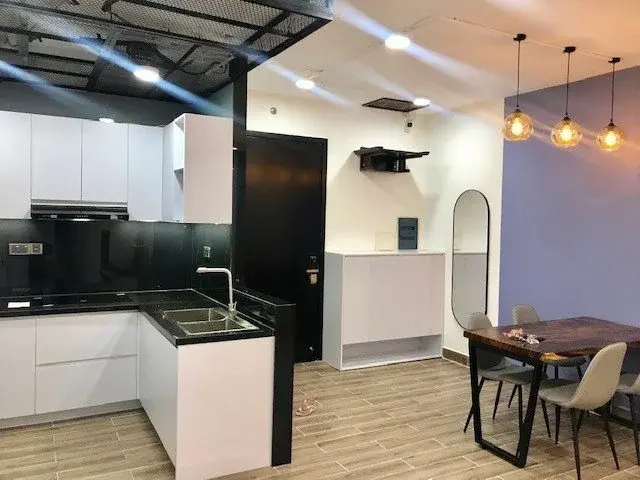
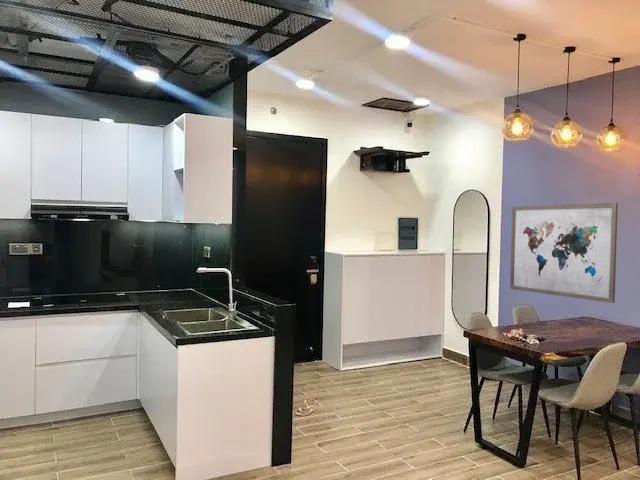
+ wall art (558, 250)
